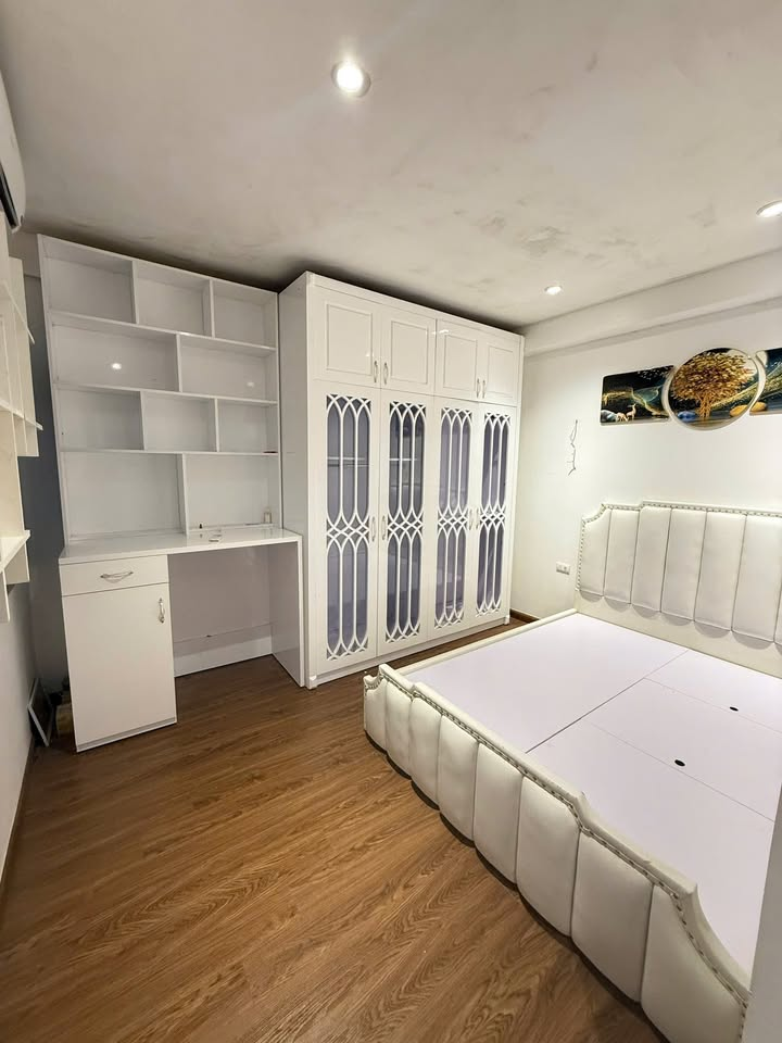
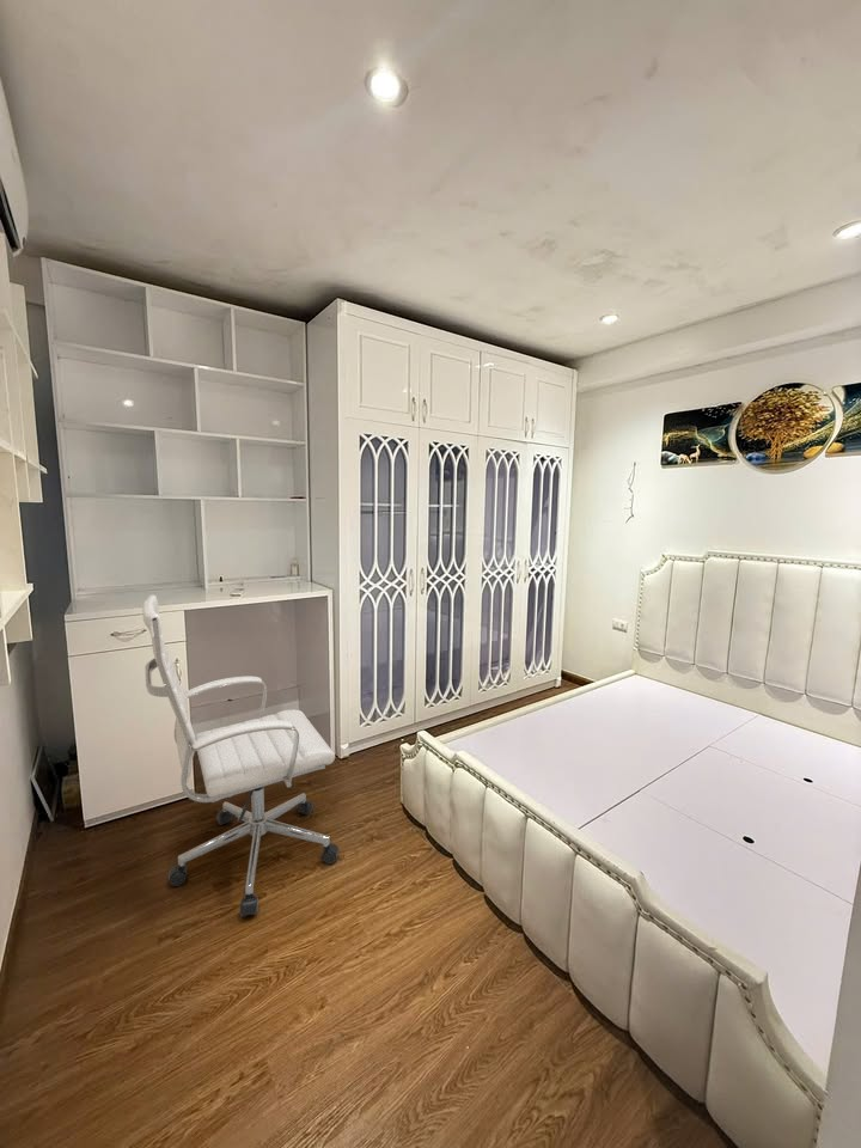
+ chair (244, 732)
